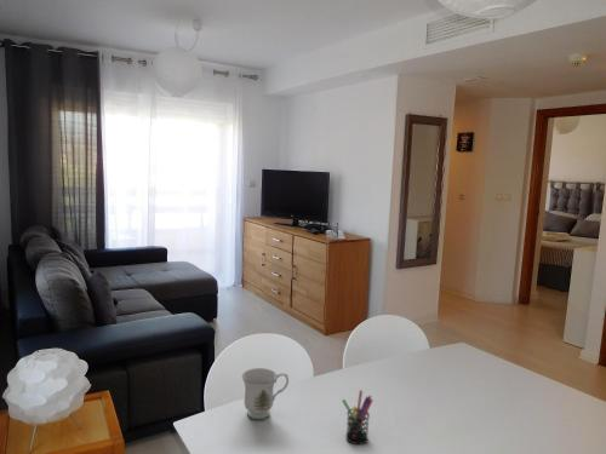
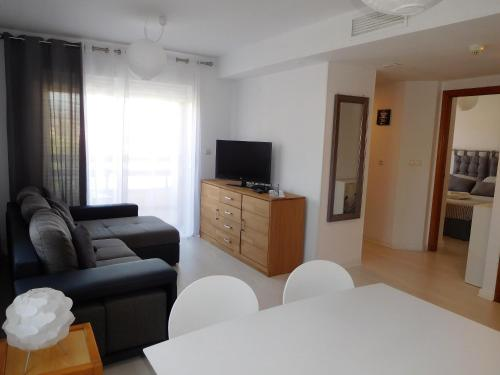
- mug (265, 393)
- pen holder (355, 415)
